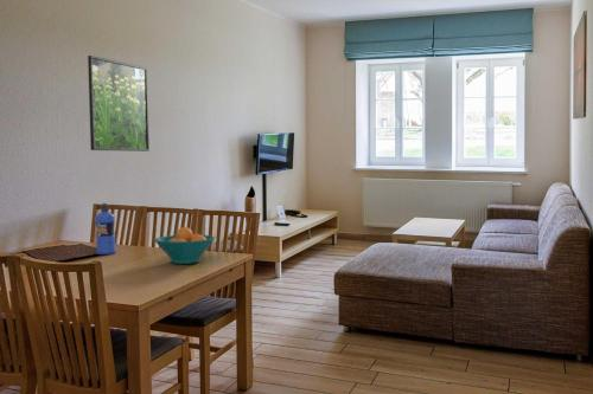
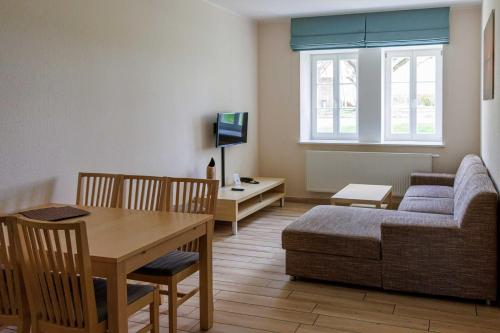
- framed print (120, 106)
- water bottle (104, 228)
- fruit bowl (185, 244)
